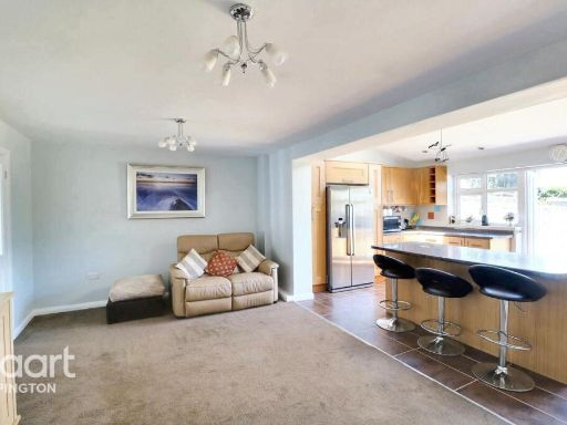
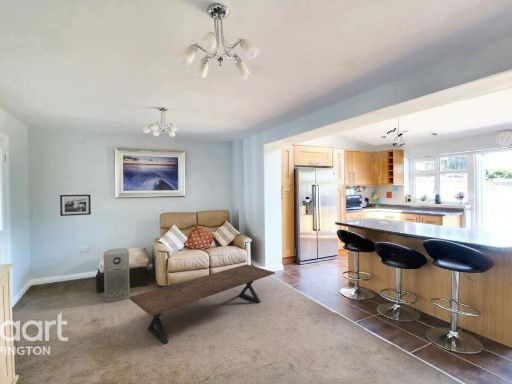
+ picture frame (75, 205)
+ air purifier (117, 273)
+ coffee table (210, 295)
